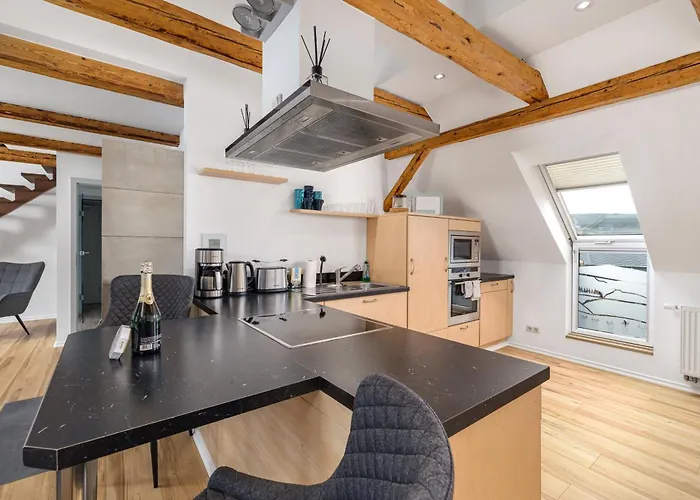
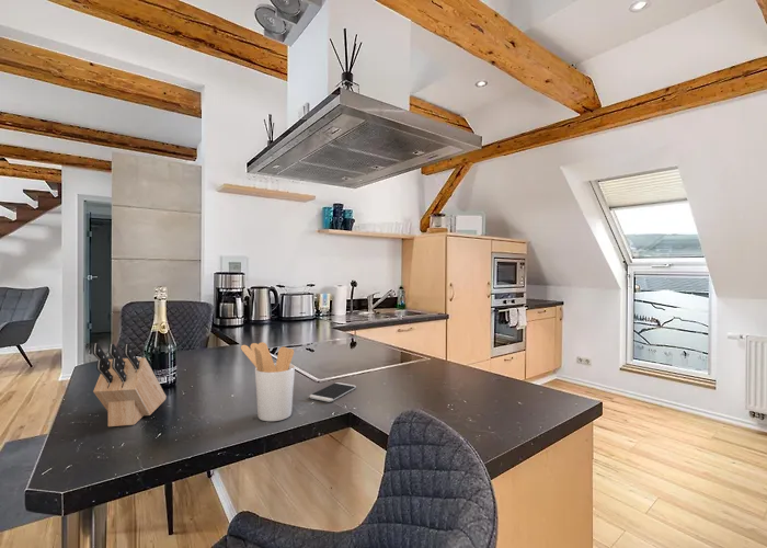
+ utensil holder (267, 377)
+ knife block (130, 376)
+ smartphone (333, 391)
